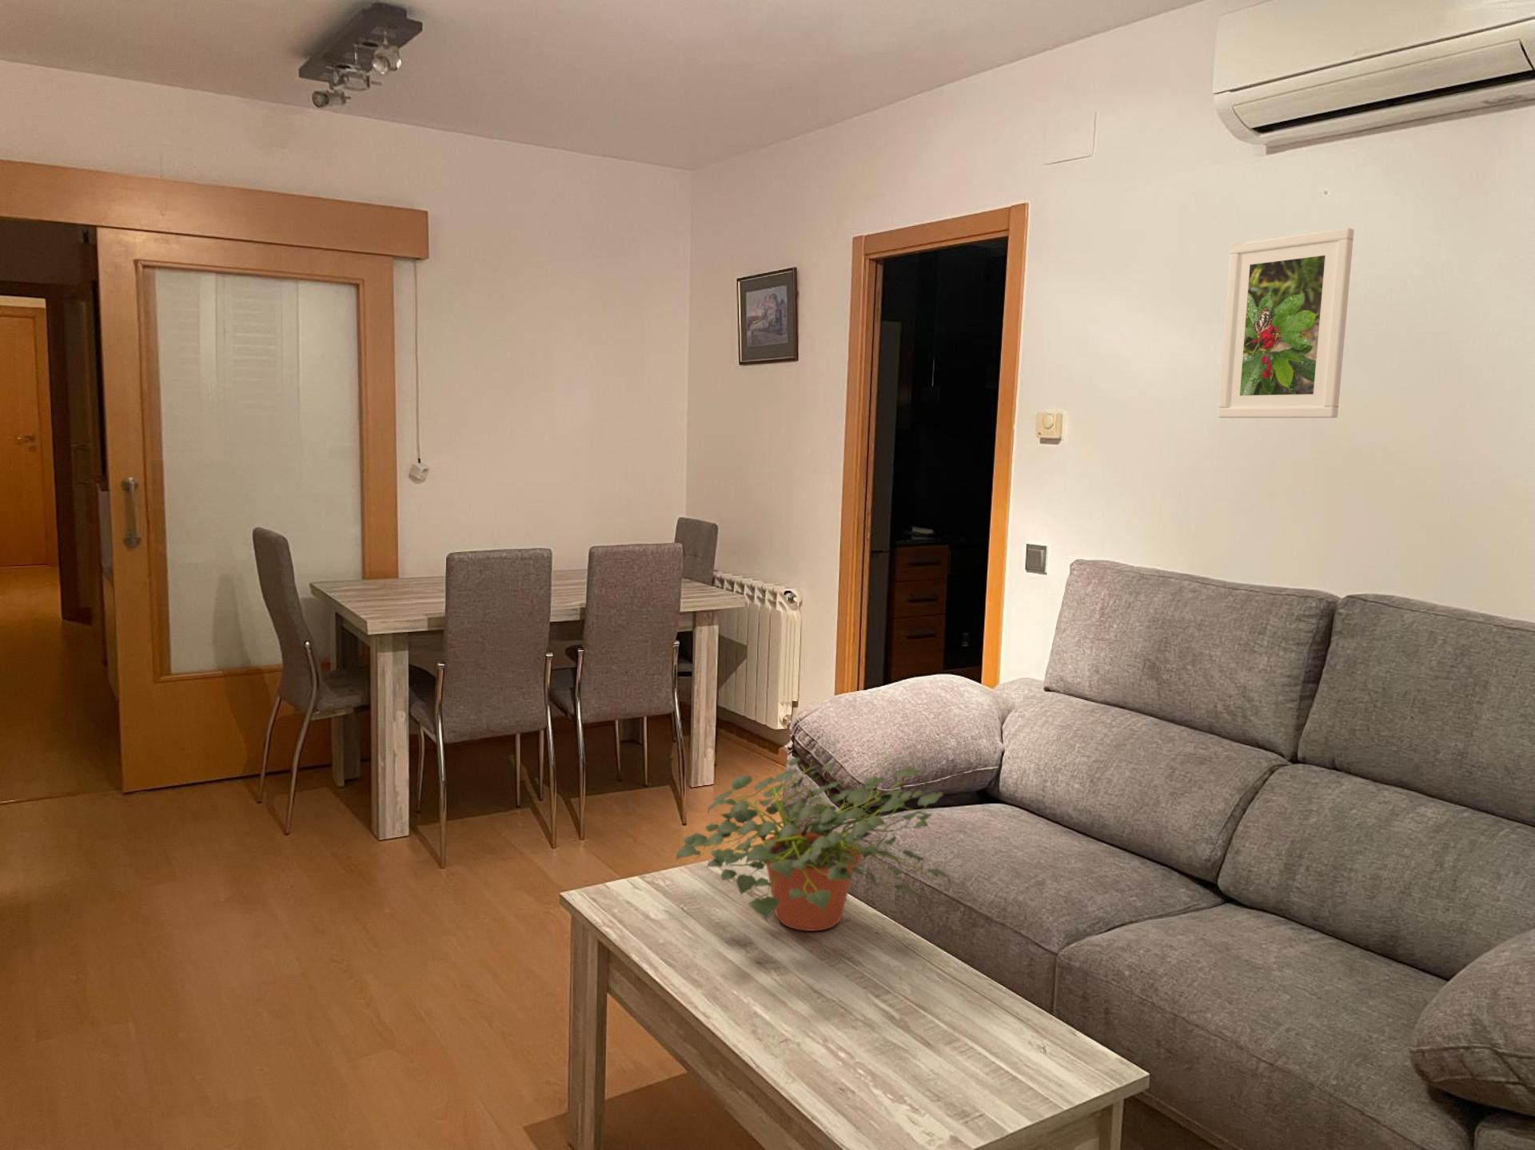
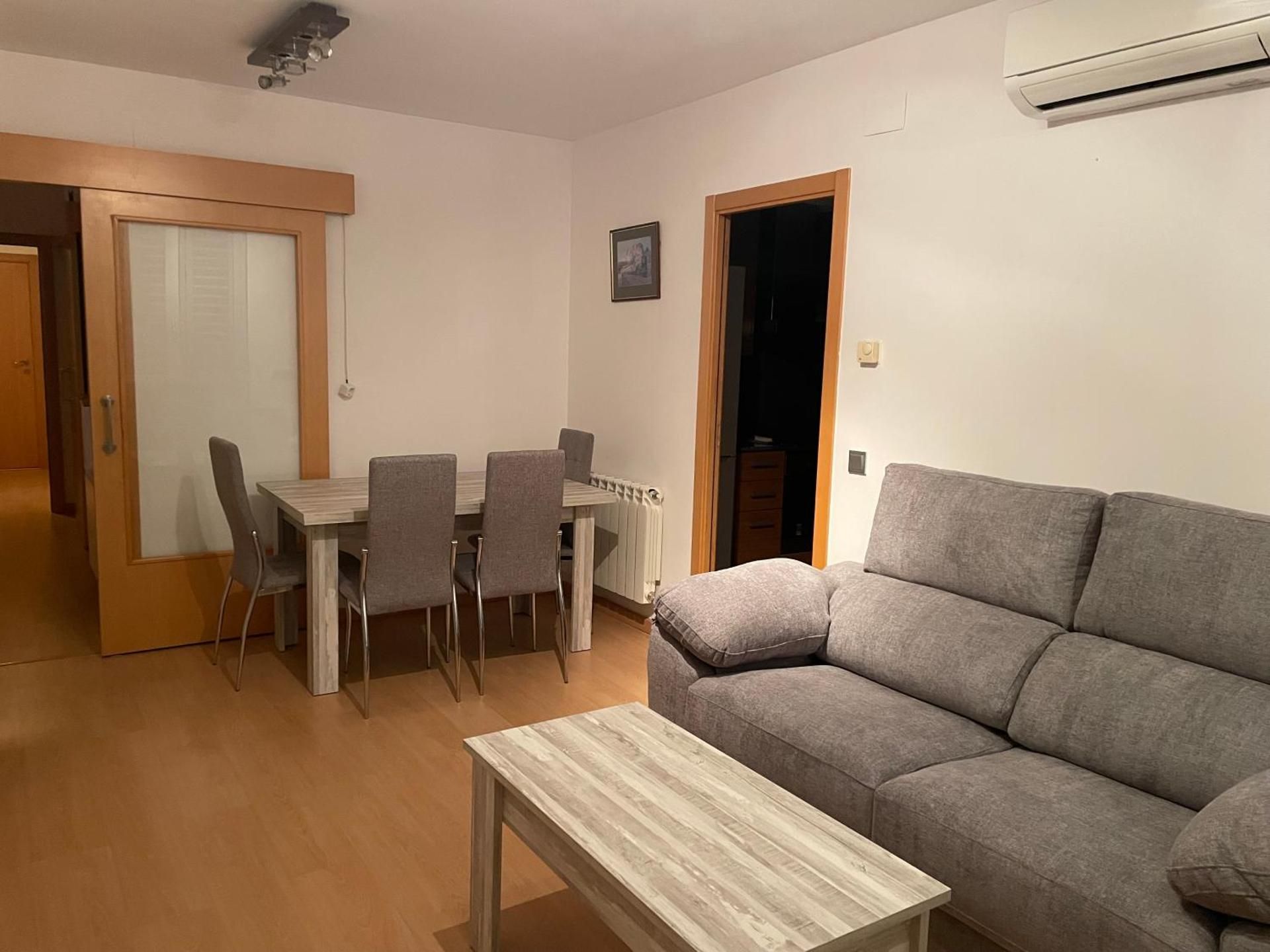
- potted plant (811, 855)
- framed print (1281, 327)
